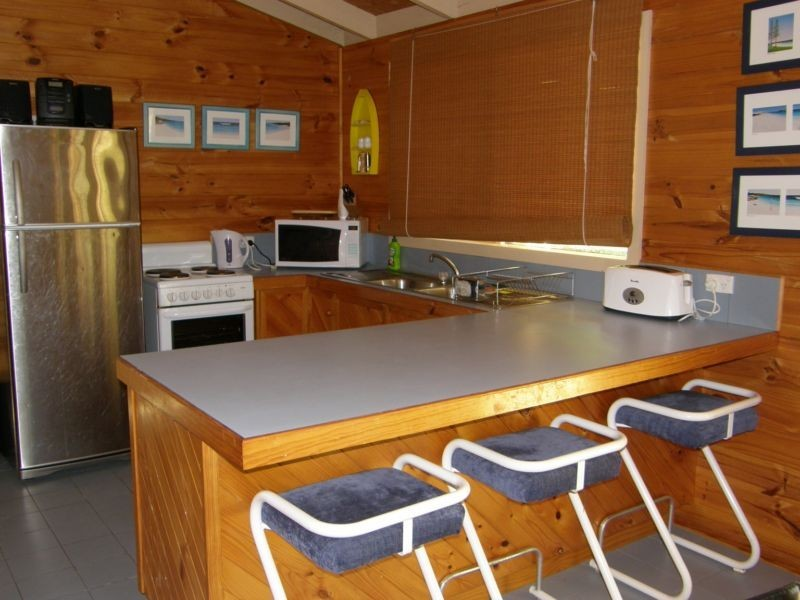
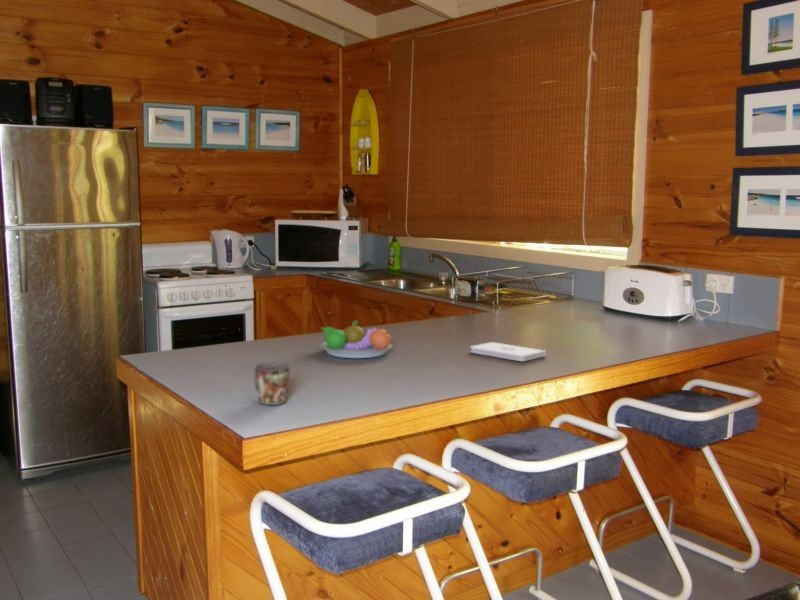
+ fruit bowl (354, 338)
+ notepad (506, 351)
+ mug (268, 382)
